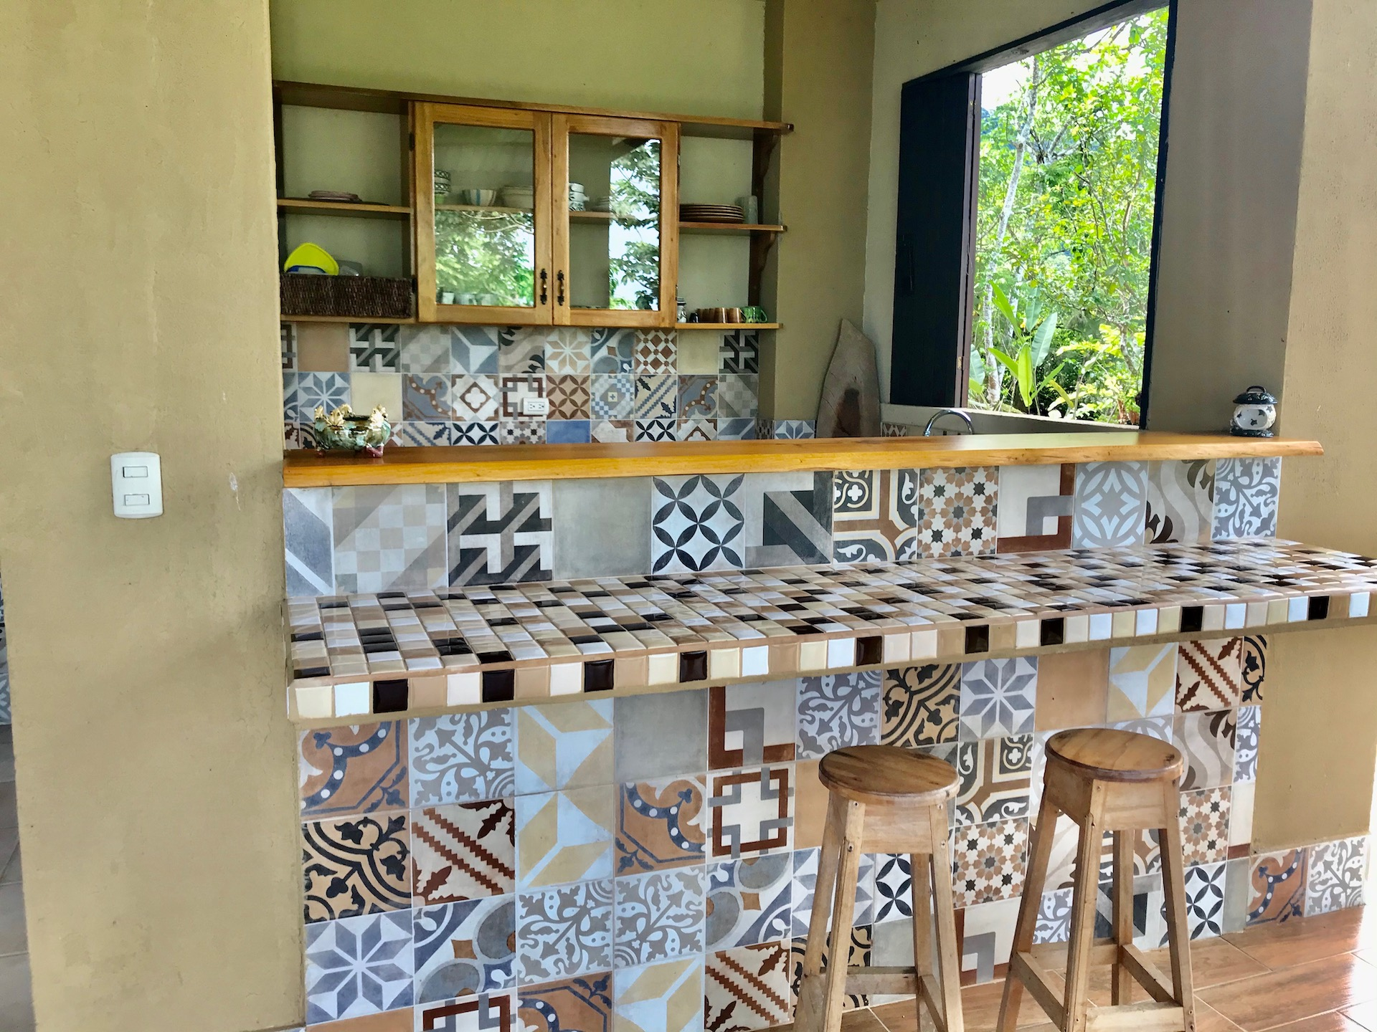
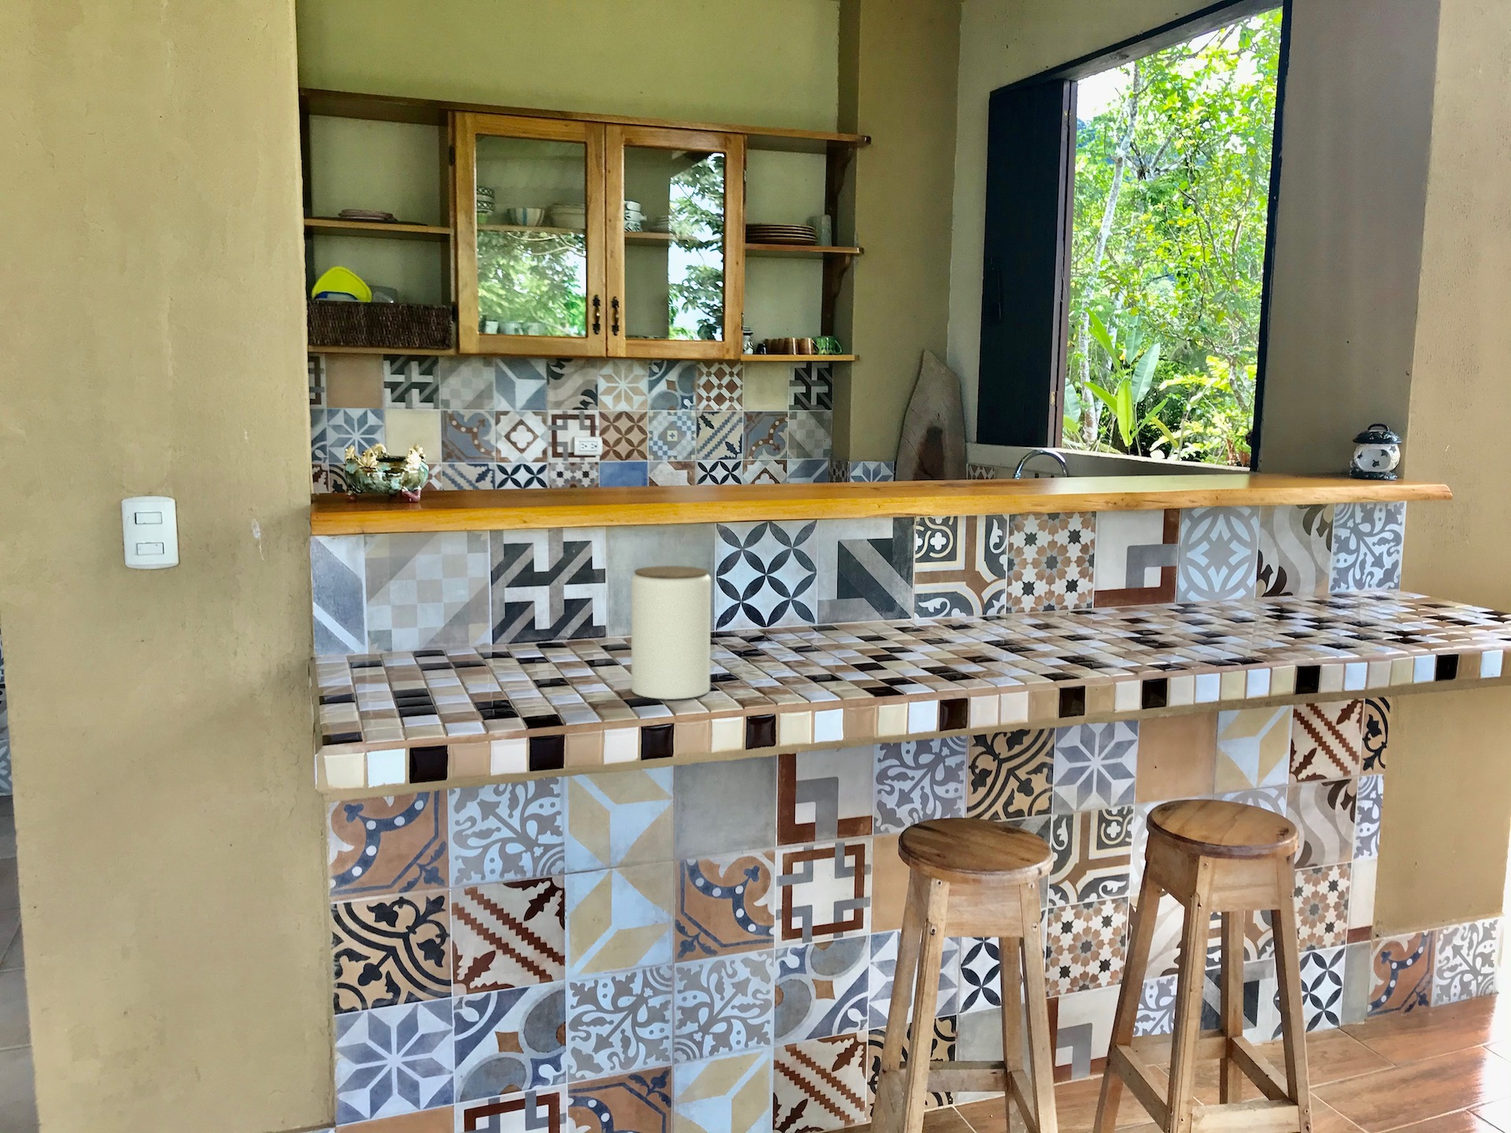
+ jar (671, 631)
